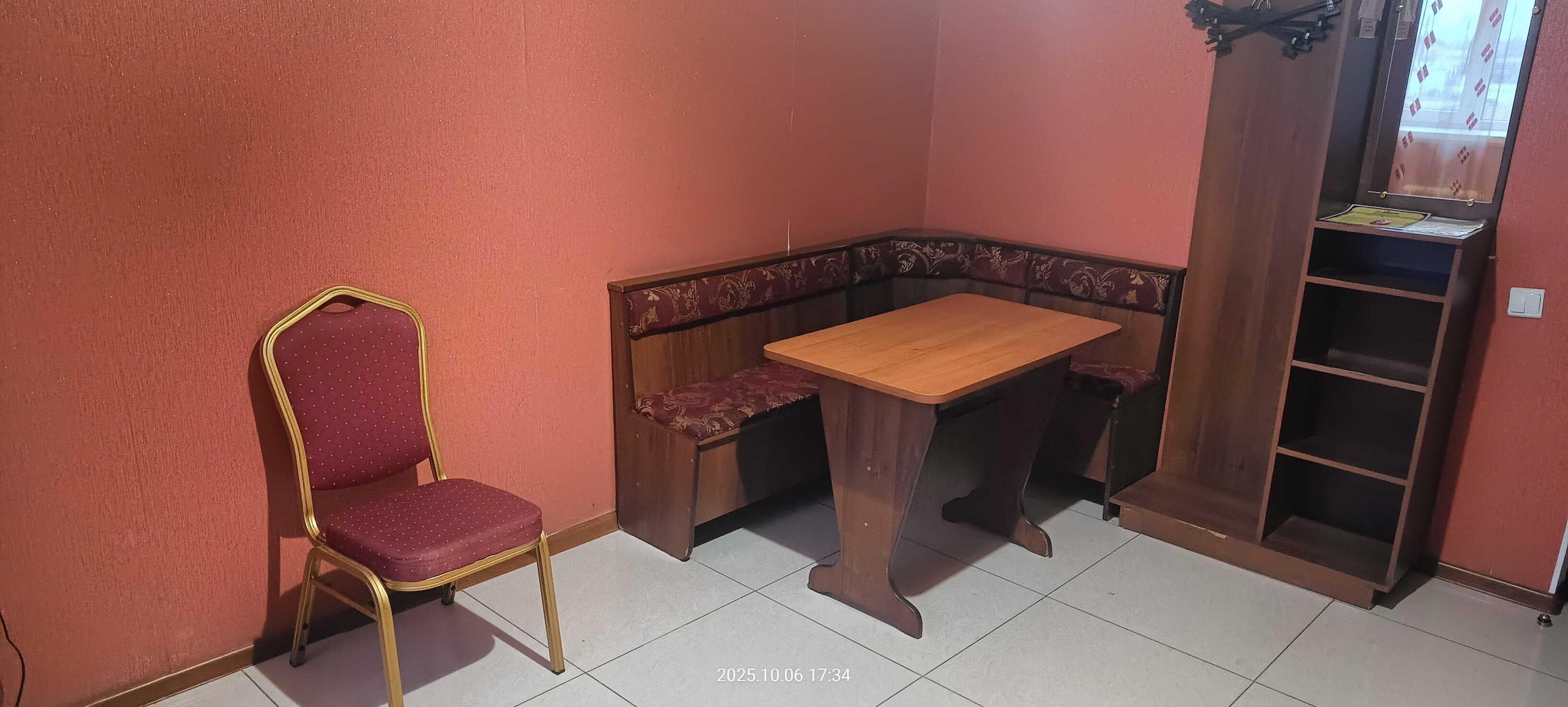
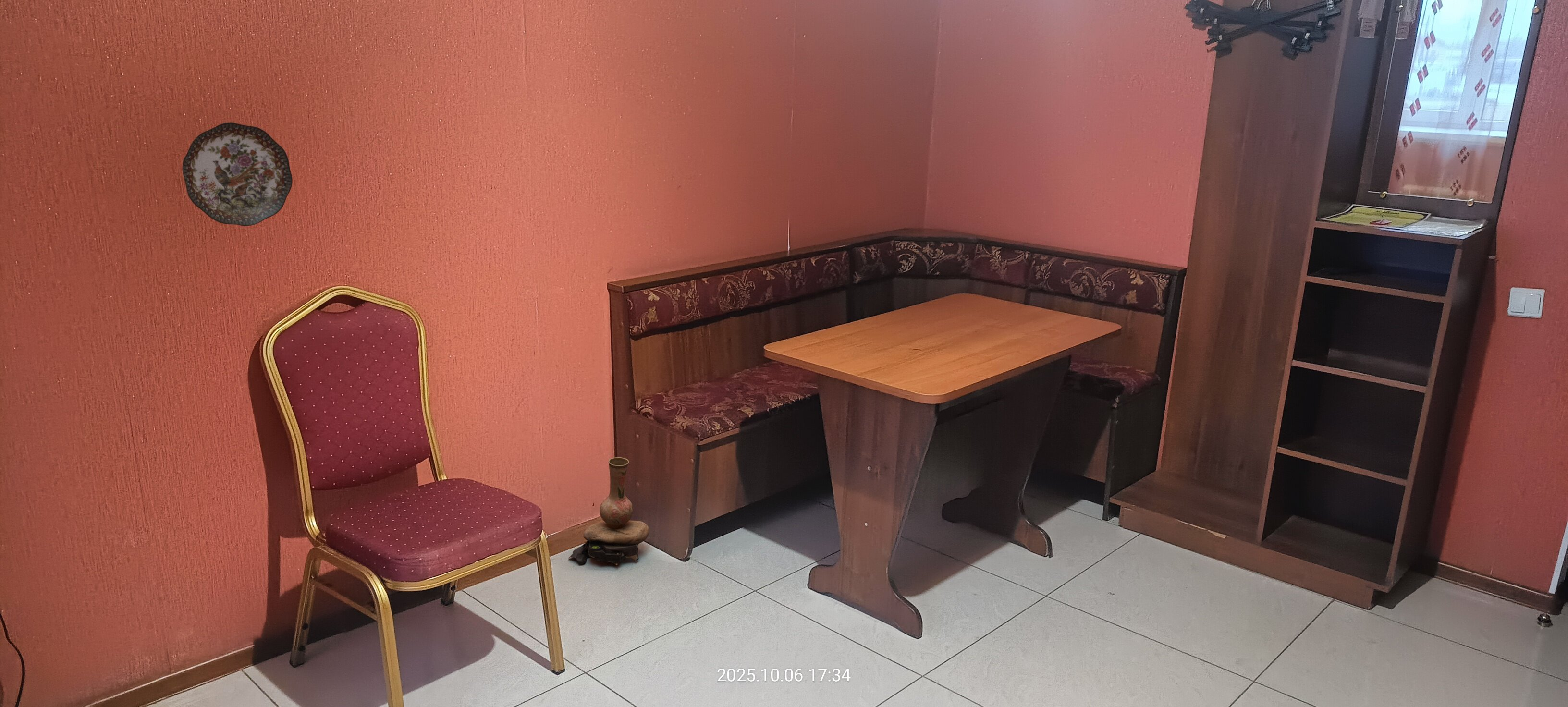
+ decorative plate (237, 174)
+ vase (610, 508)
